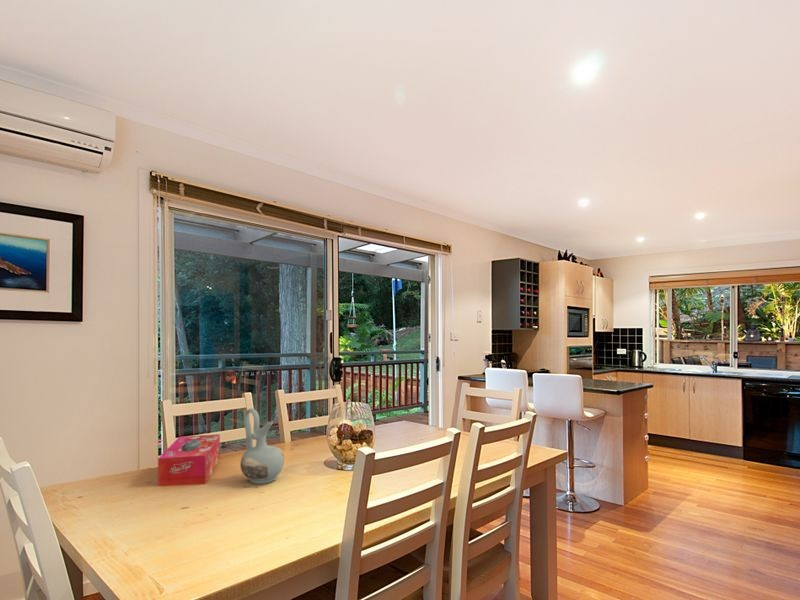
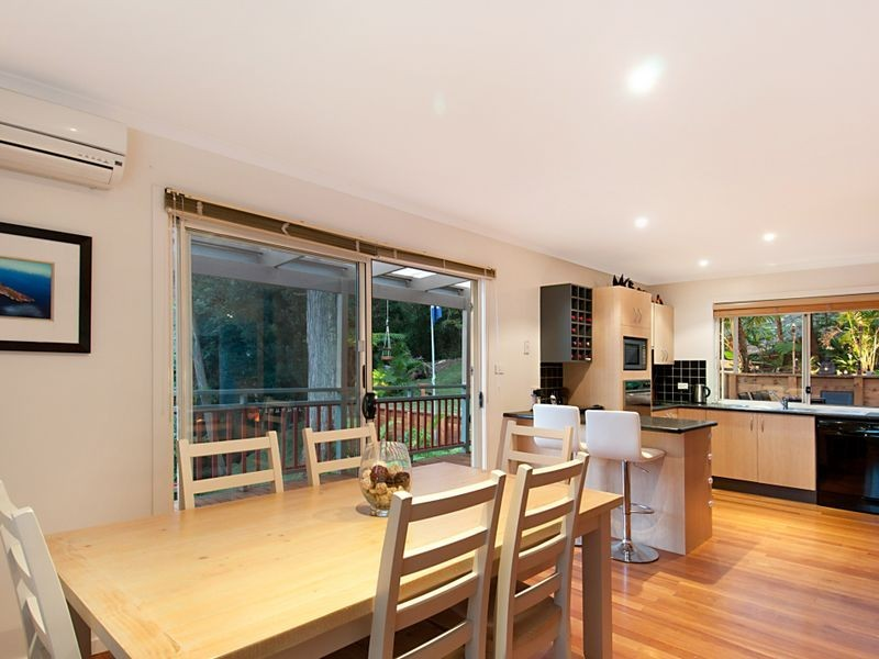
- tissue box (191, 458)
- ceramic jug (262, 444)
